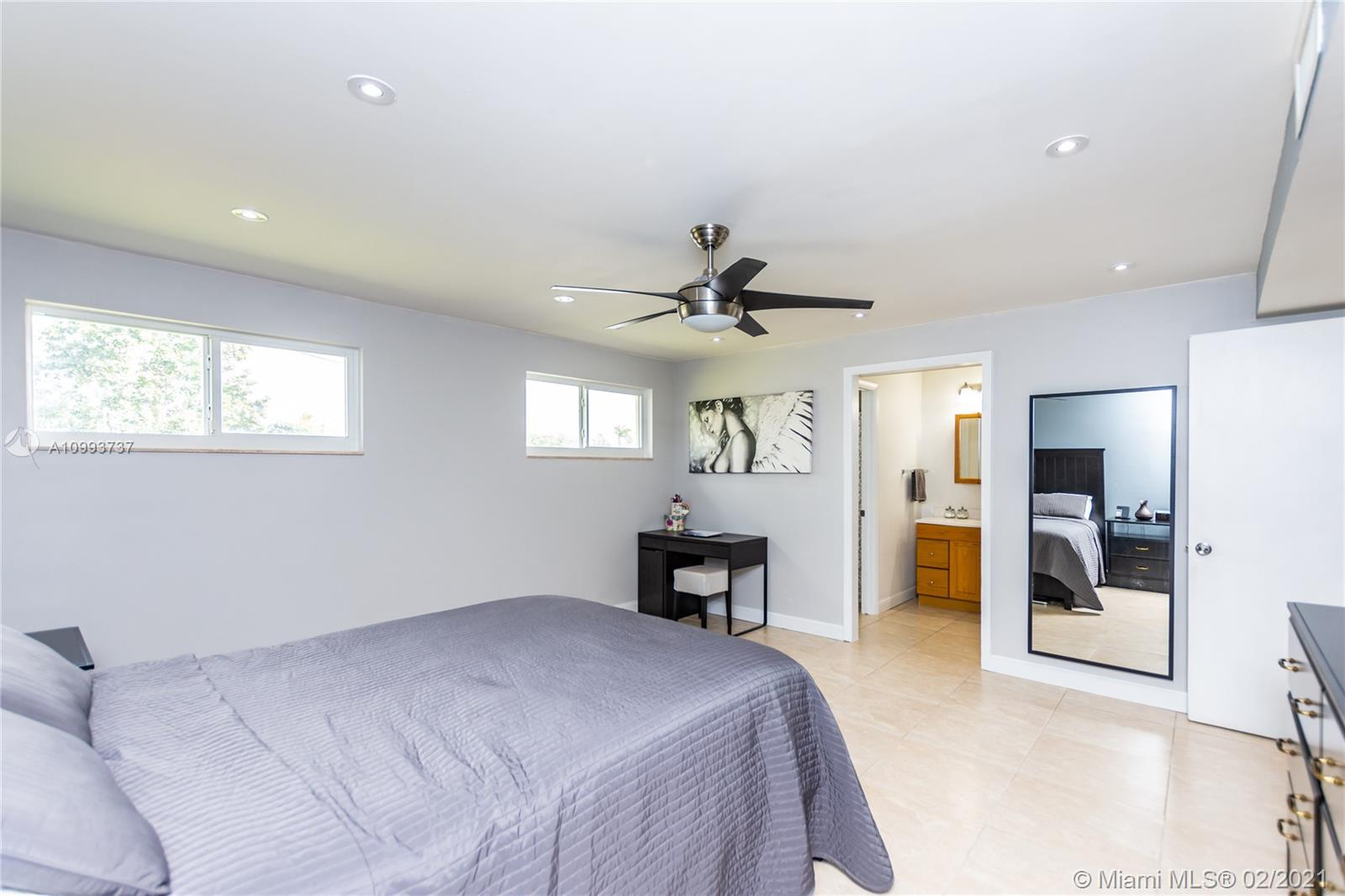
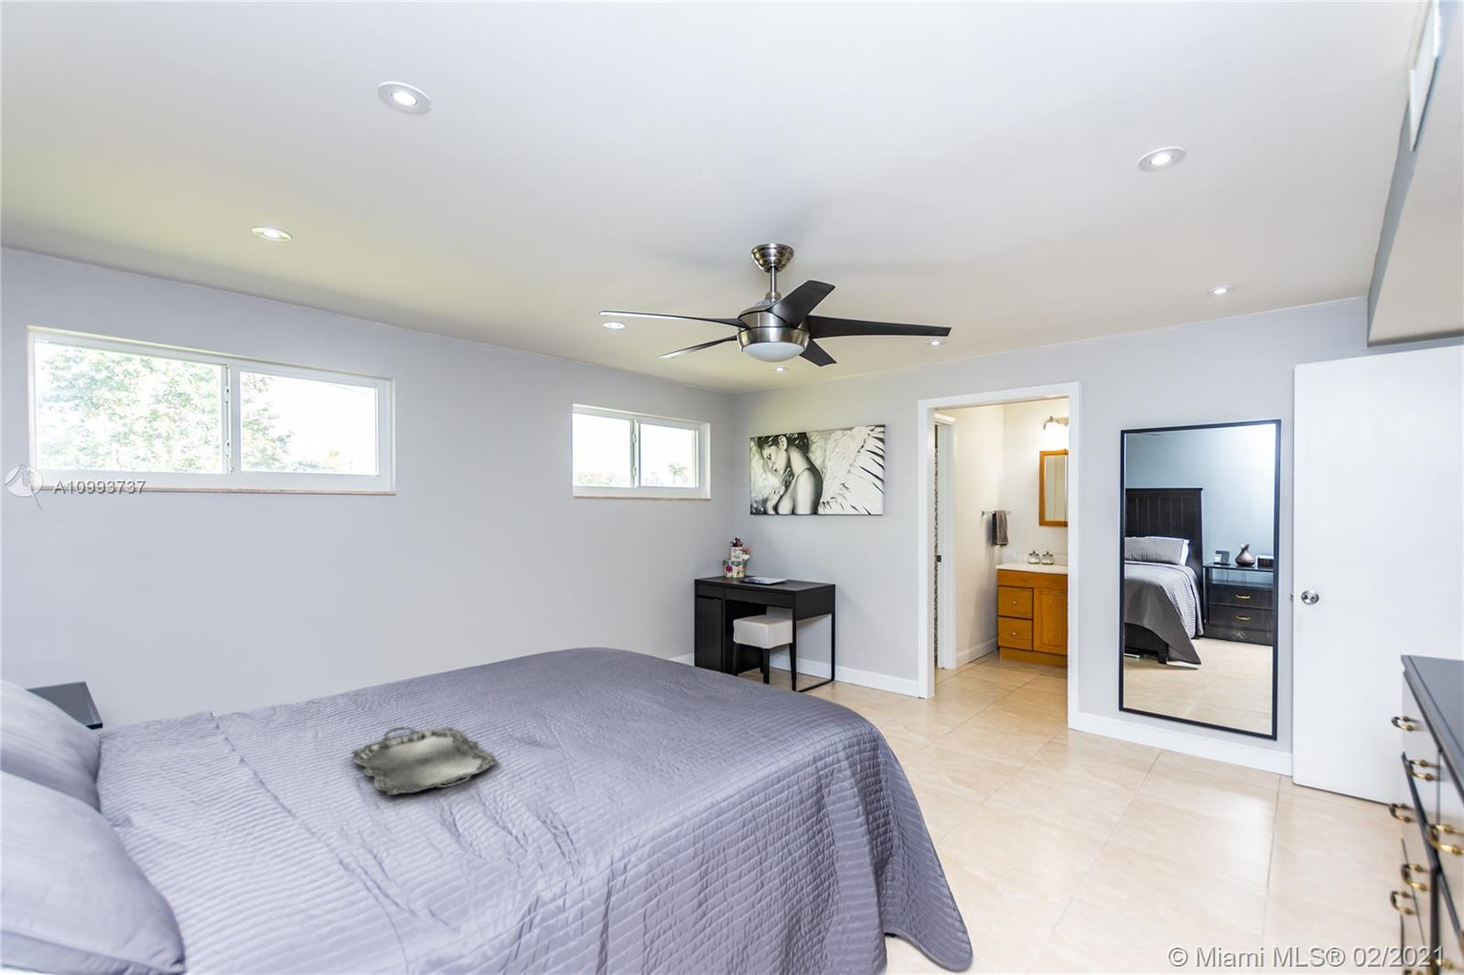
+ serving tray (422, 757)
